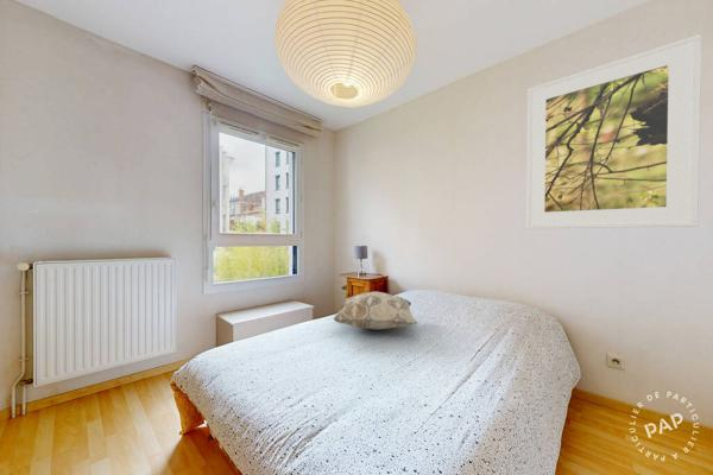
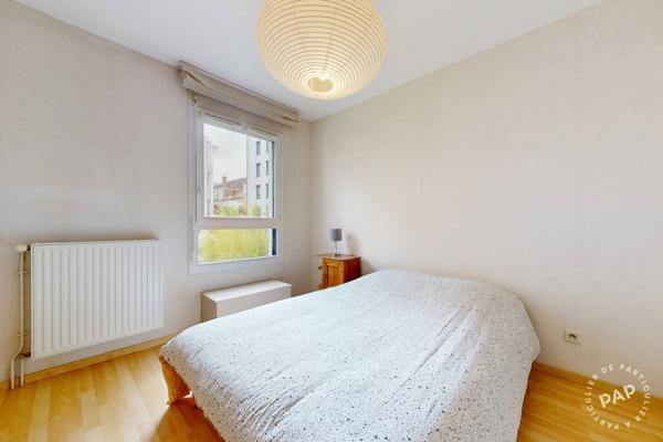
- decorative pillow (376, 309)
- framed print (599, 147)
